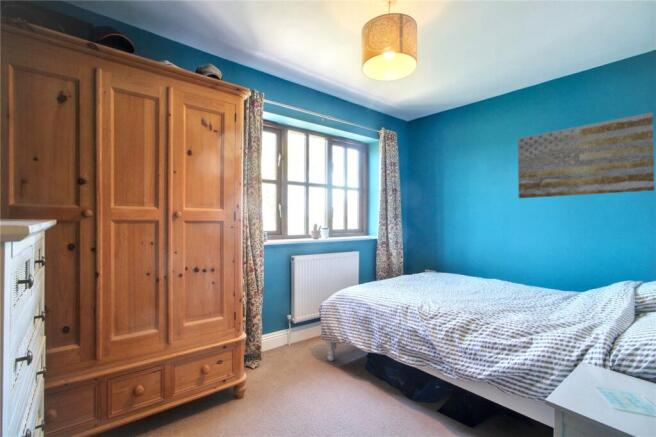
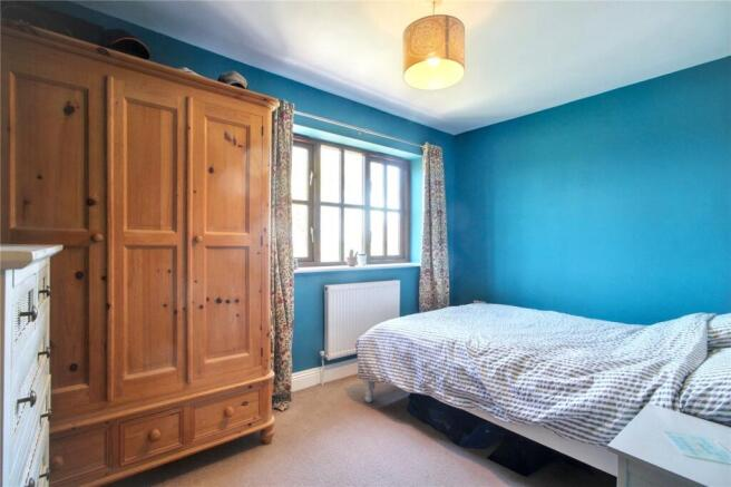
- wall art (577, 161)
